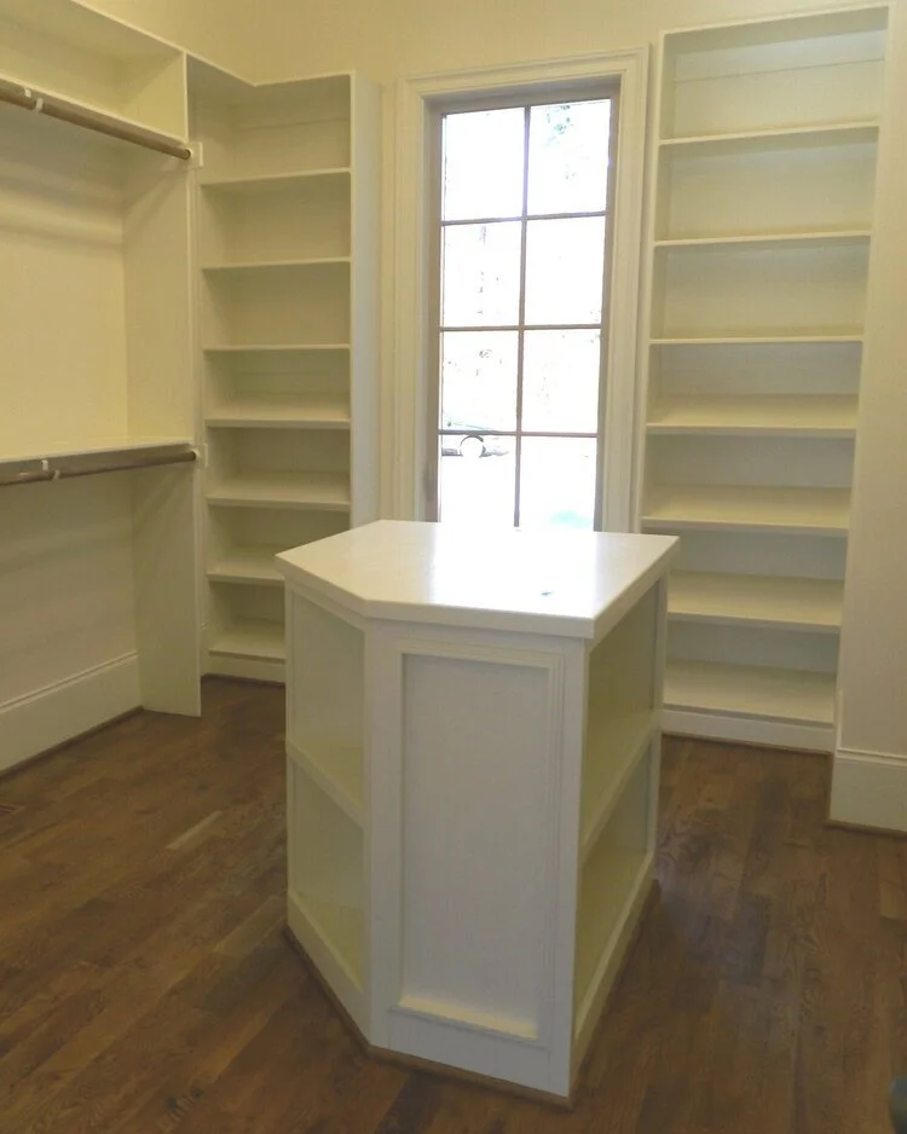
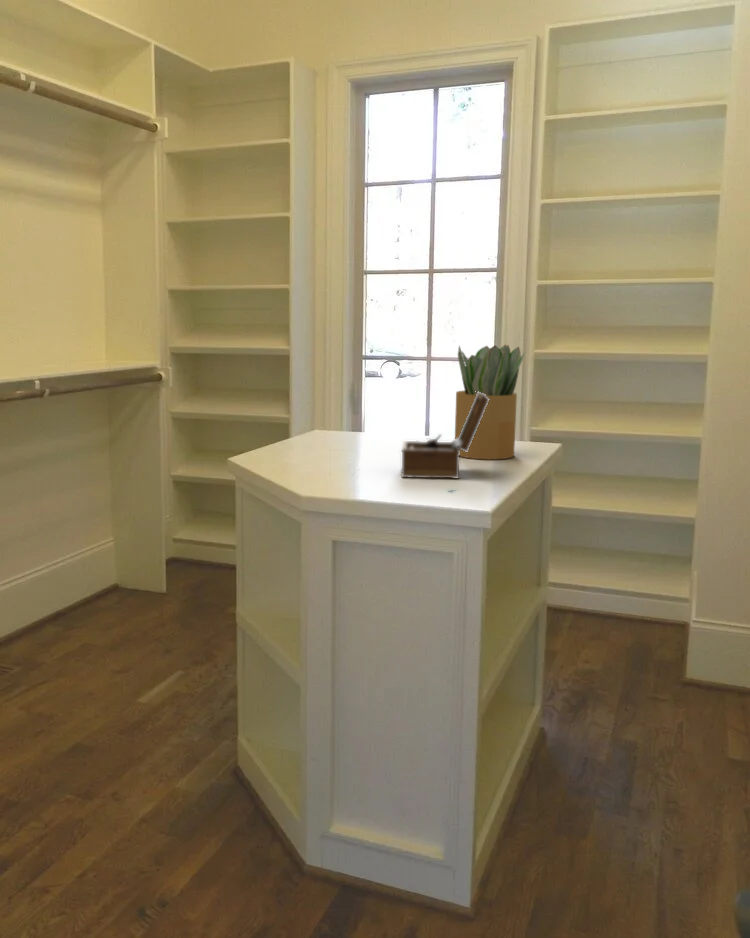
+ potted plant (488, 397)
+ wooden box (441, 434)
